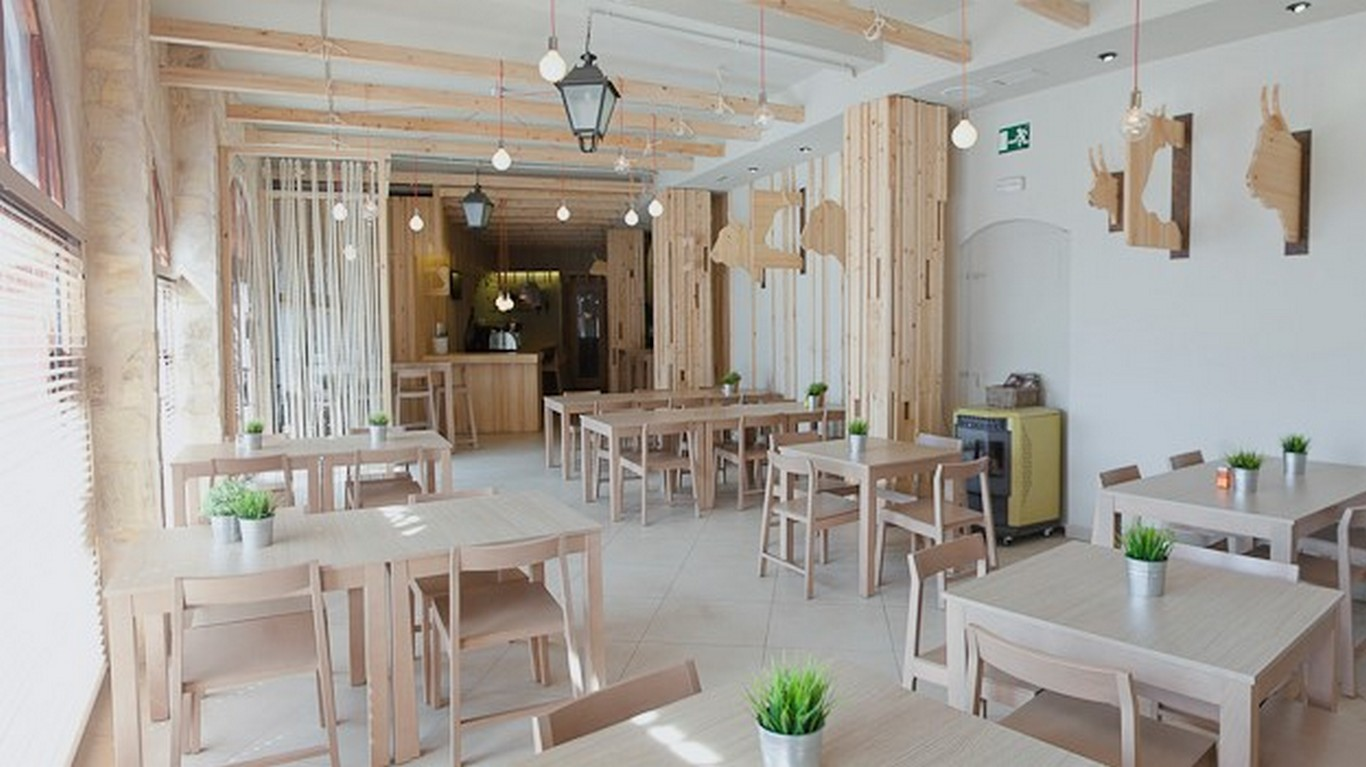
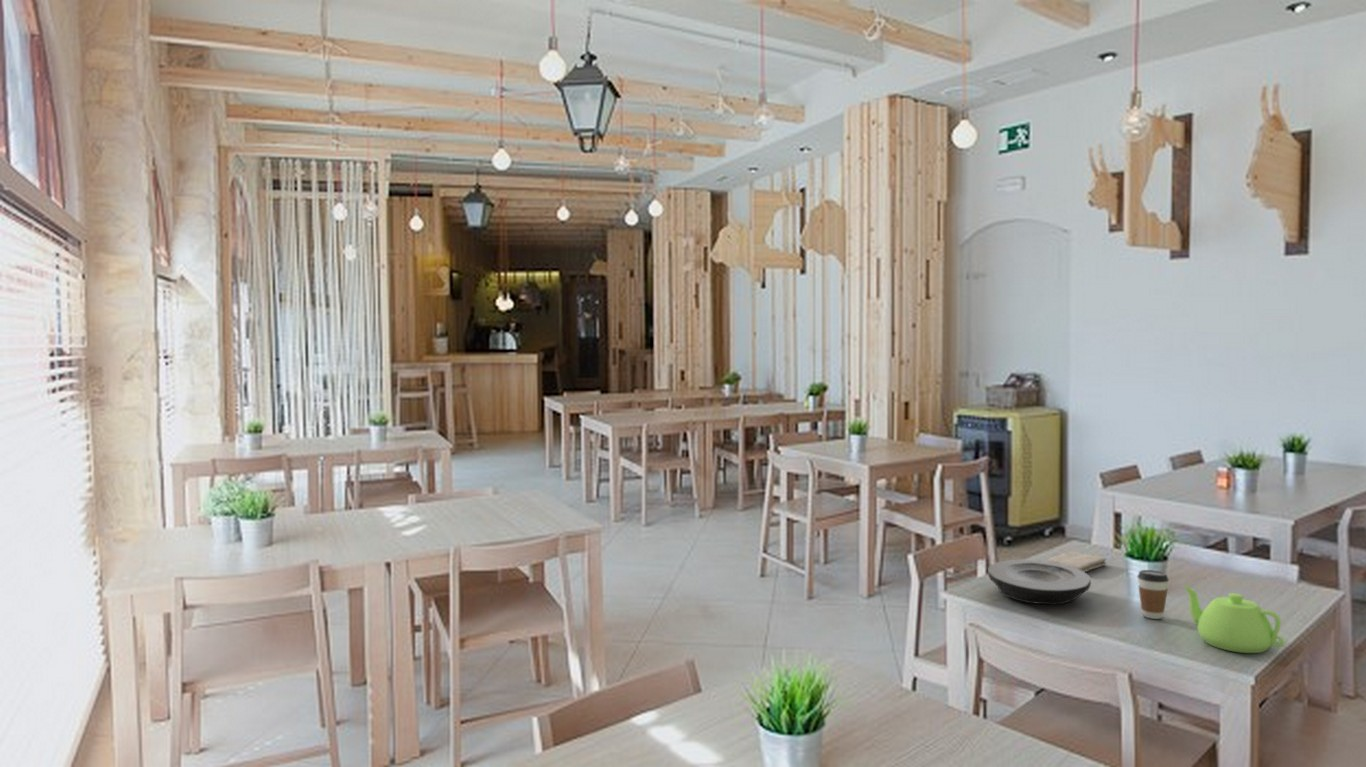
+ teapot (1230, 618)
+ washcloth (1076, 561)
+ plate (1038, 583)
+ coffee cup (1152, 594)
